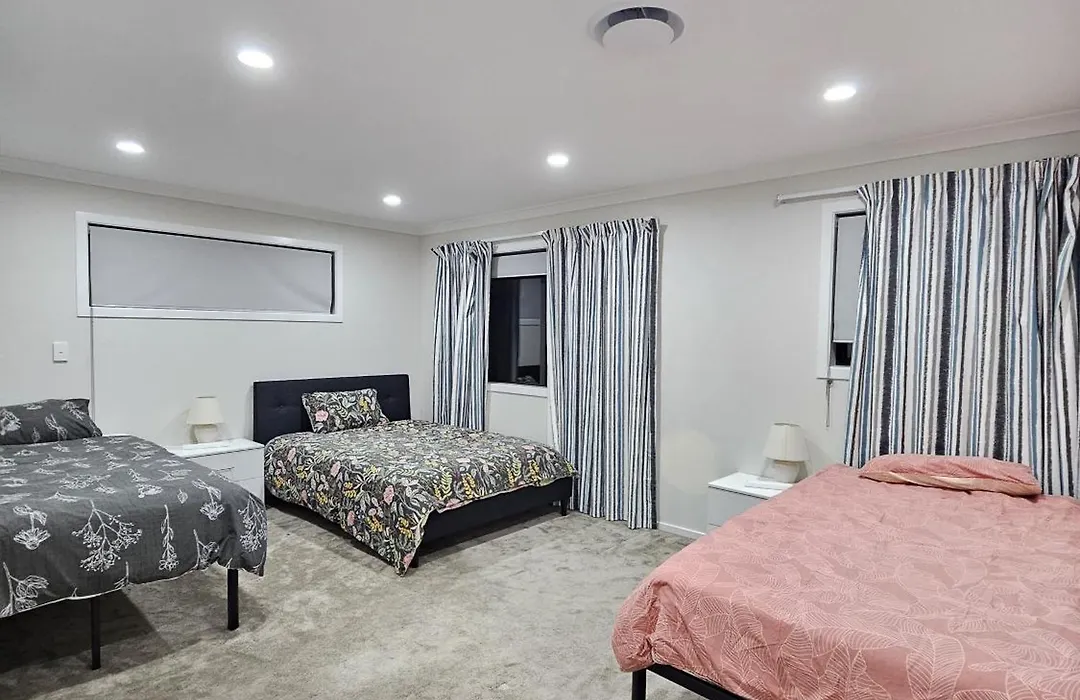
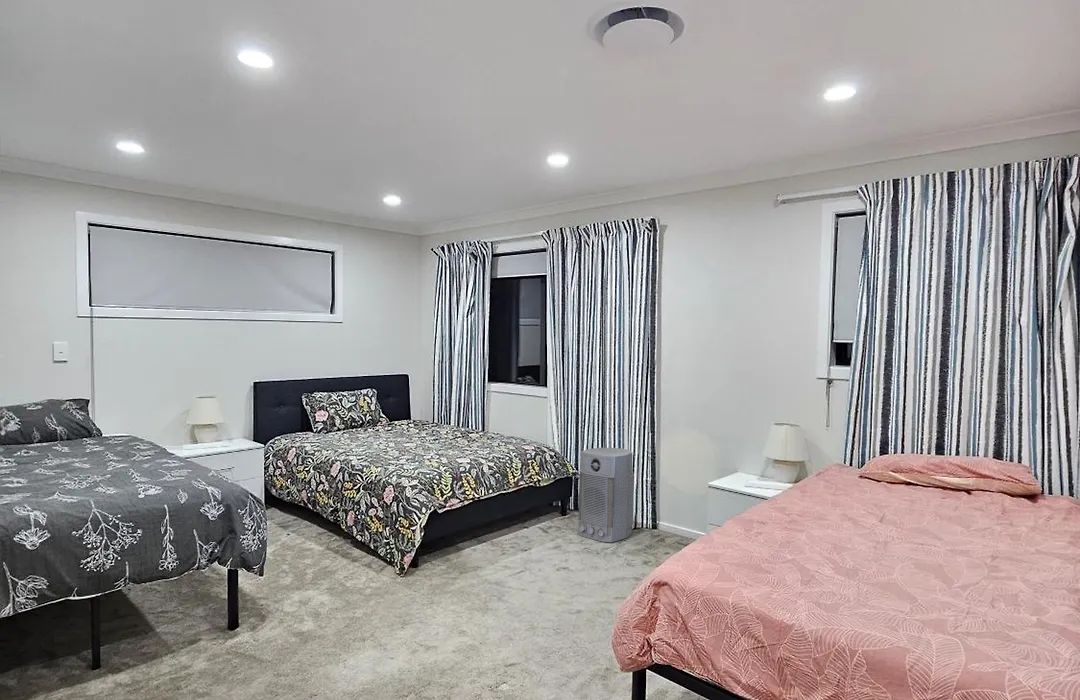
+ air purifier (607, 492)
